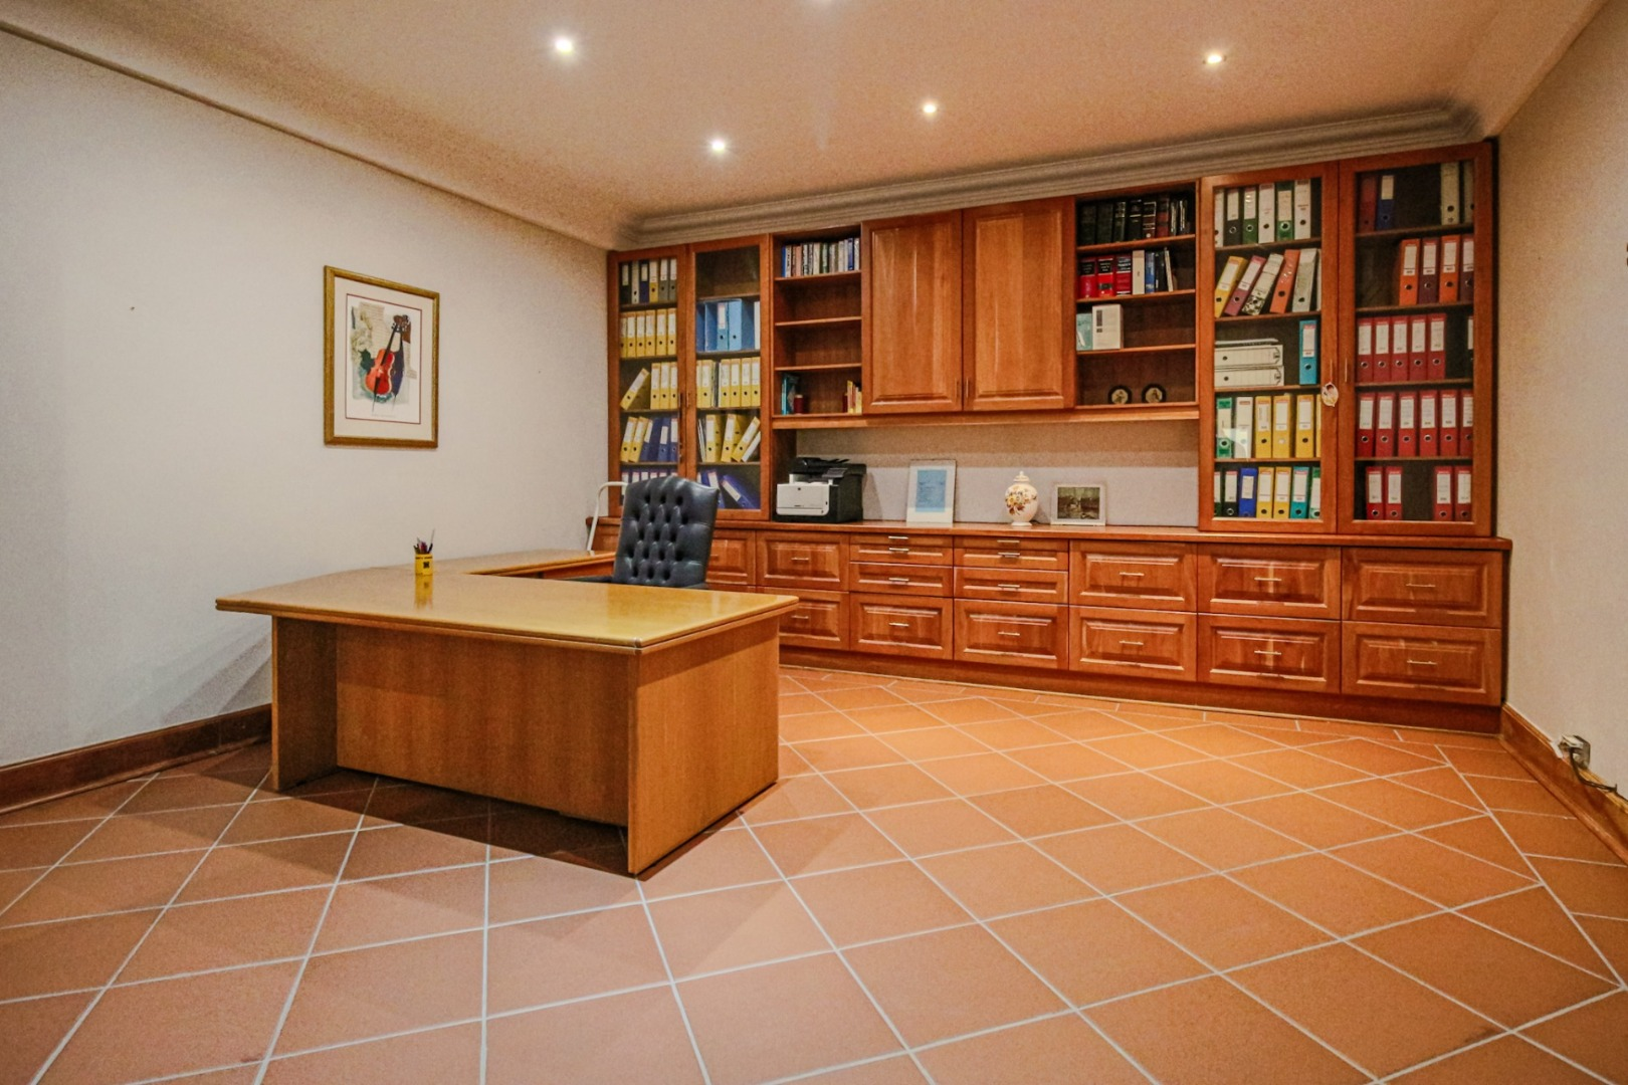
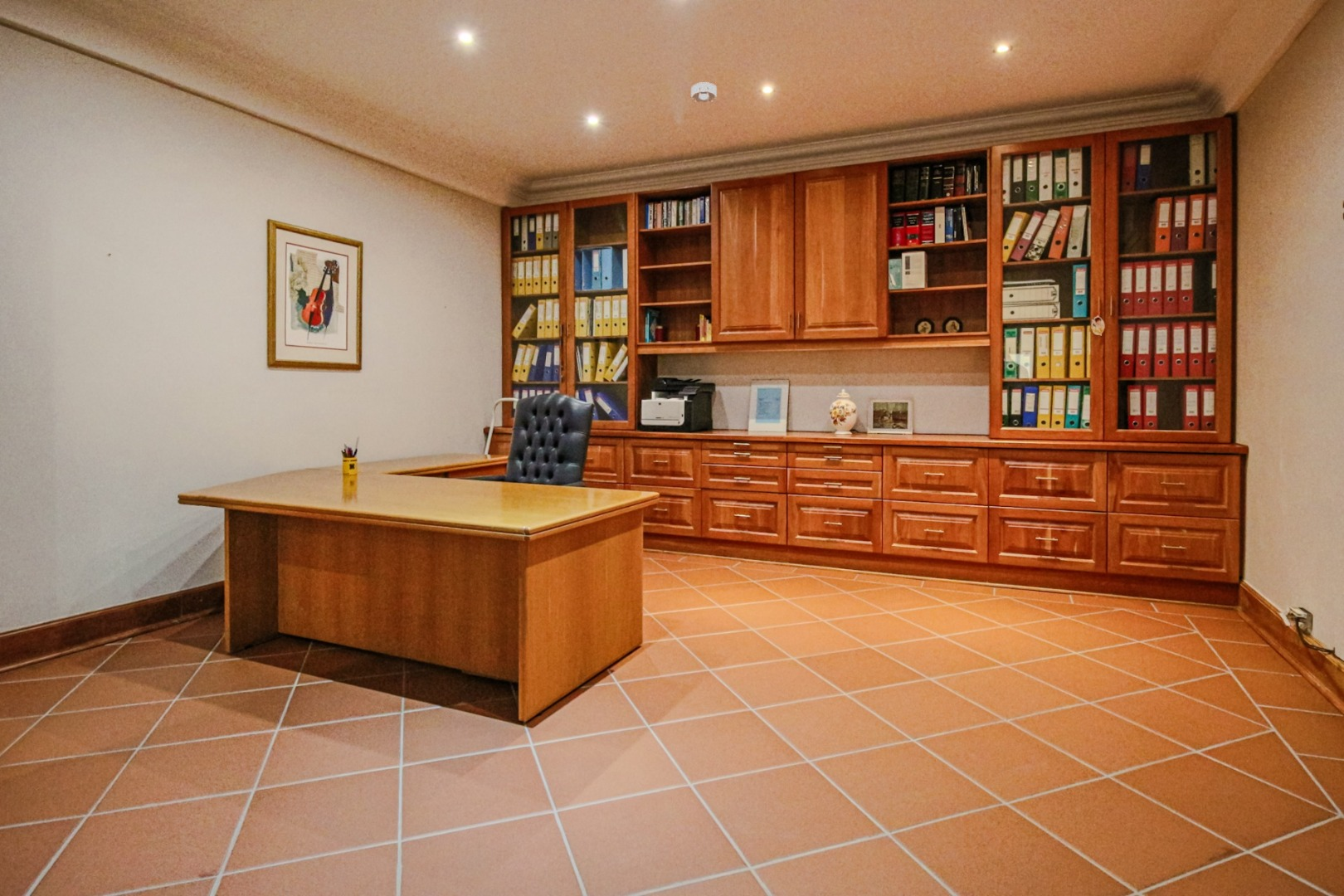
+ smoke detector (704, 91)
